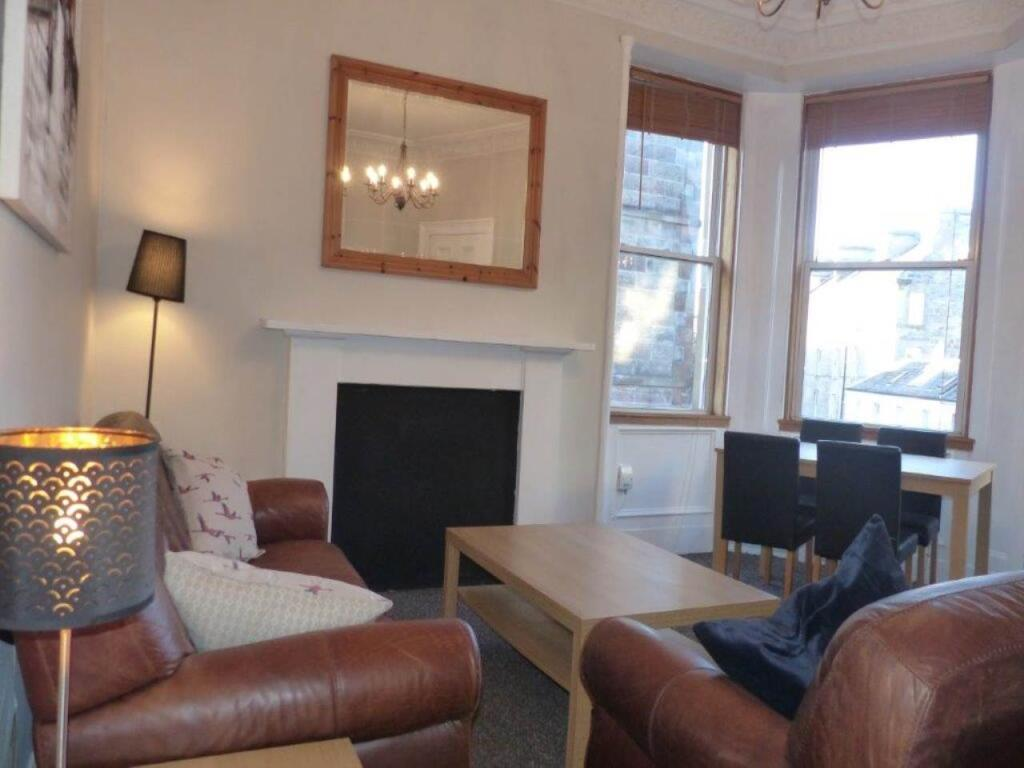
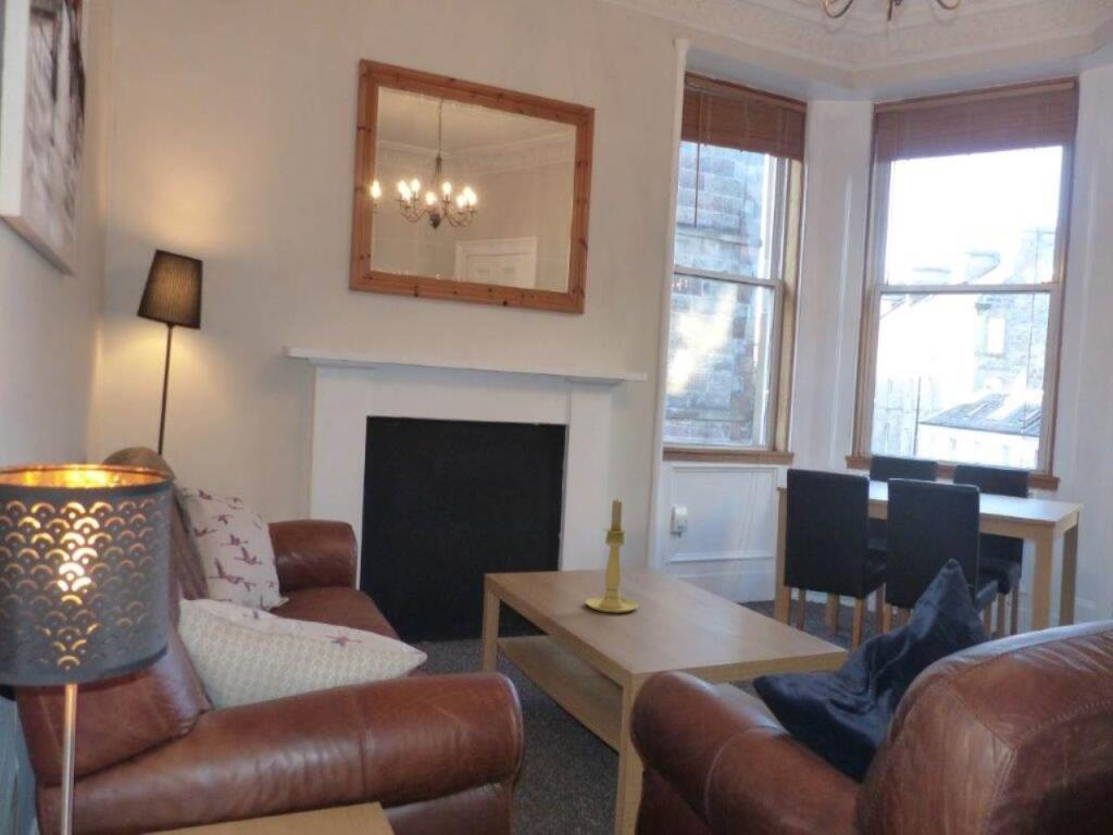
+ candle holder (614, 552)
